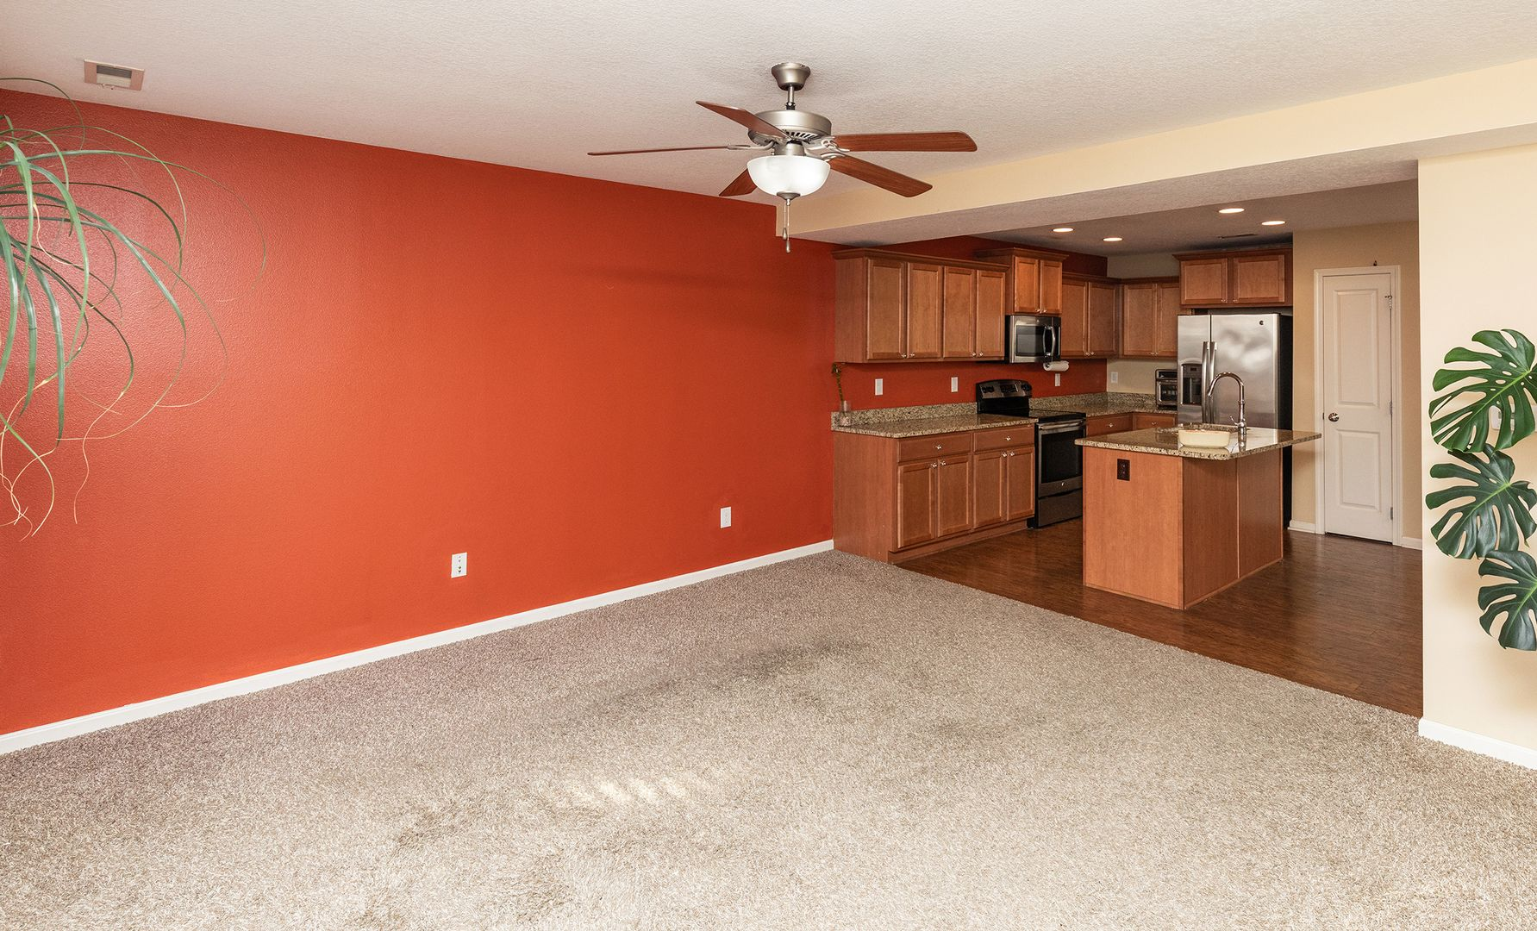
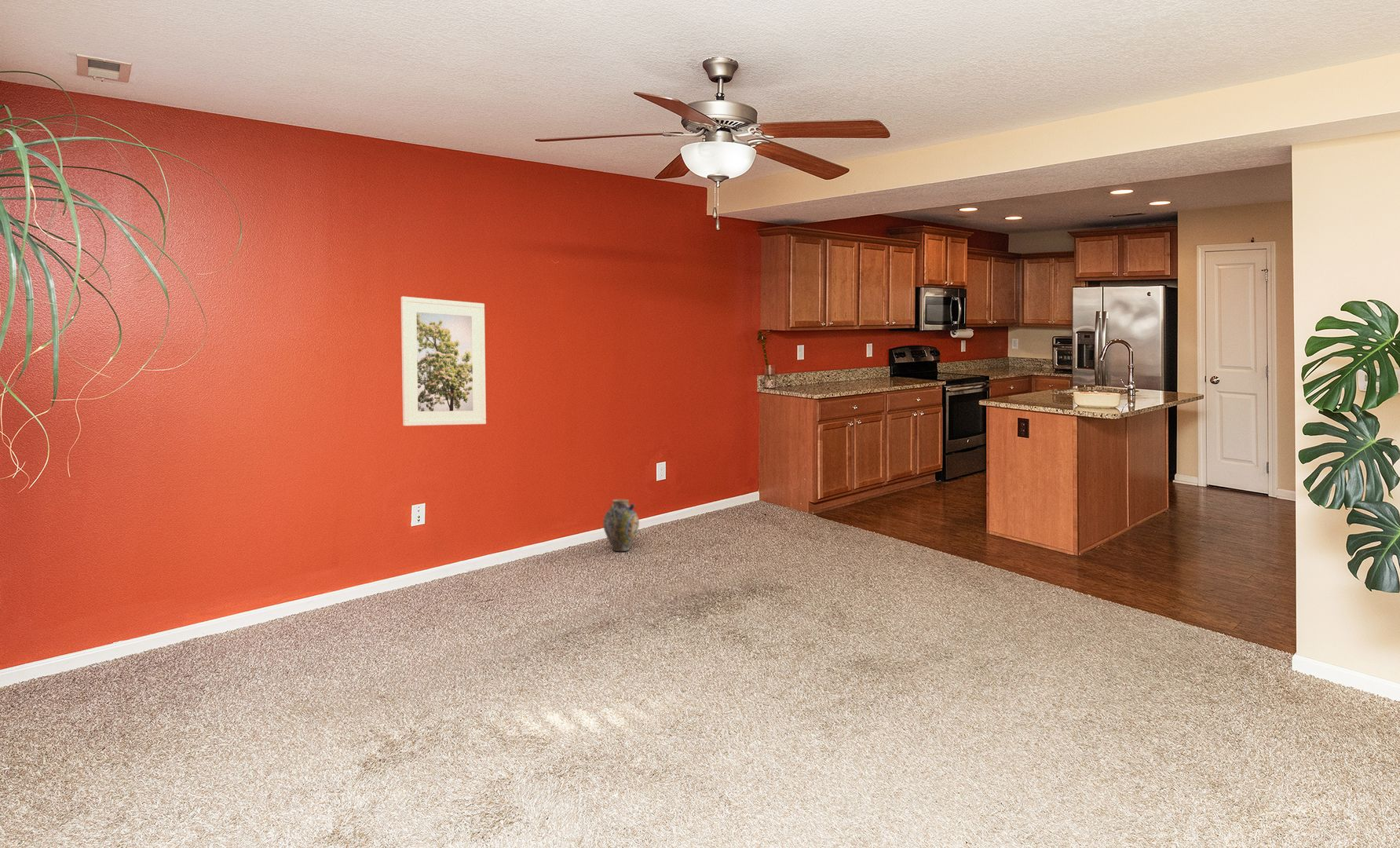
+ ceramic jug (621, 525)
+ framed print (444, 362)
